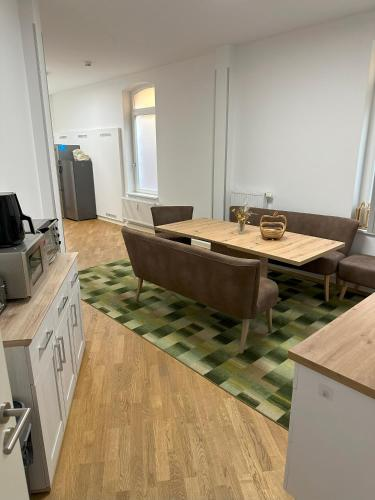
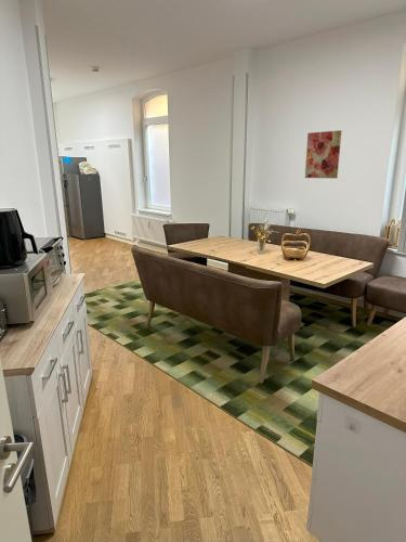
+ wall art (322, 155)
